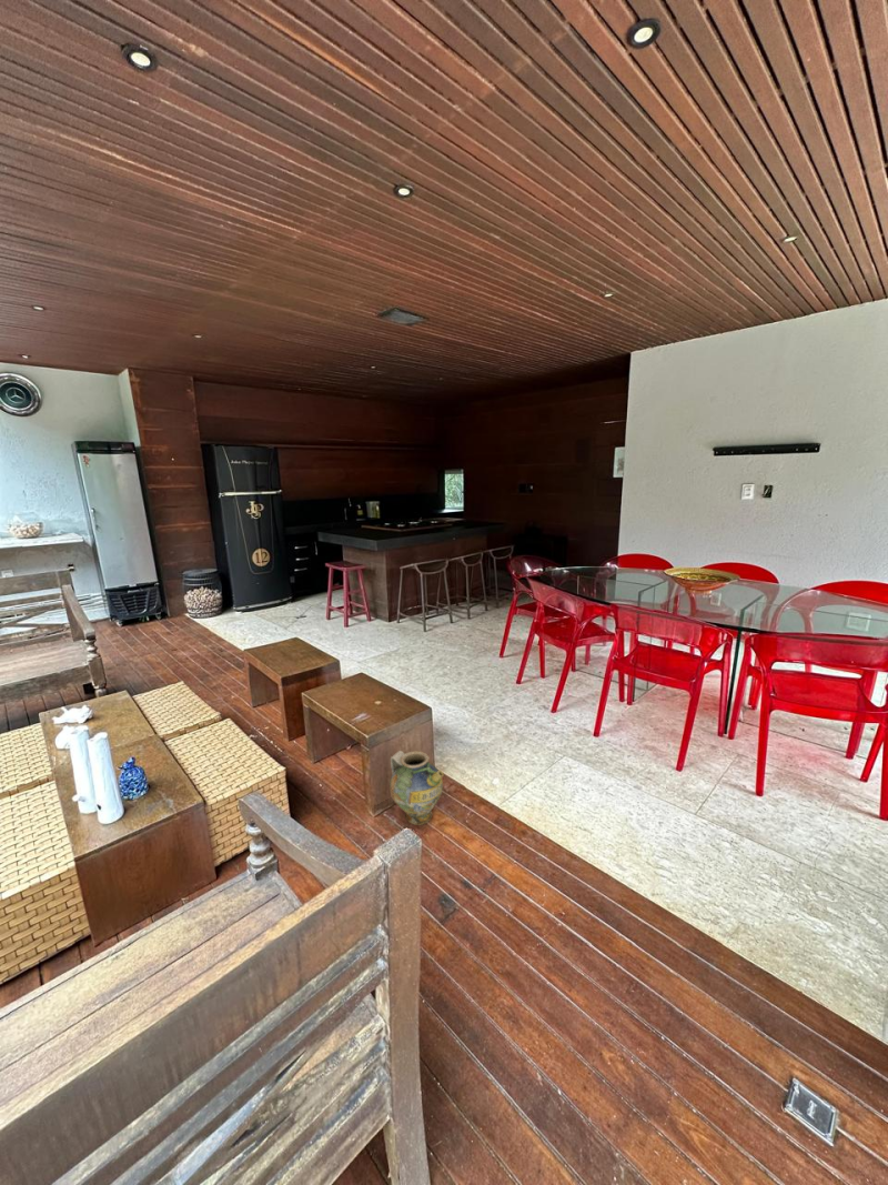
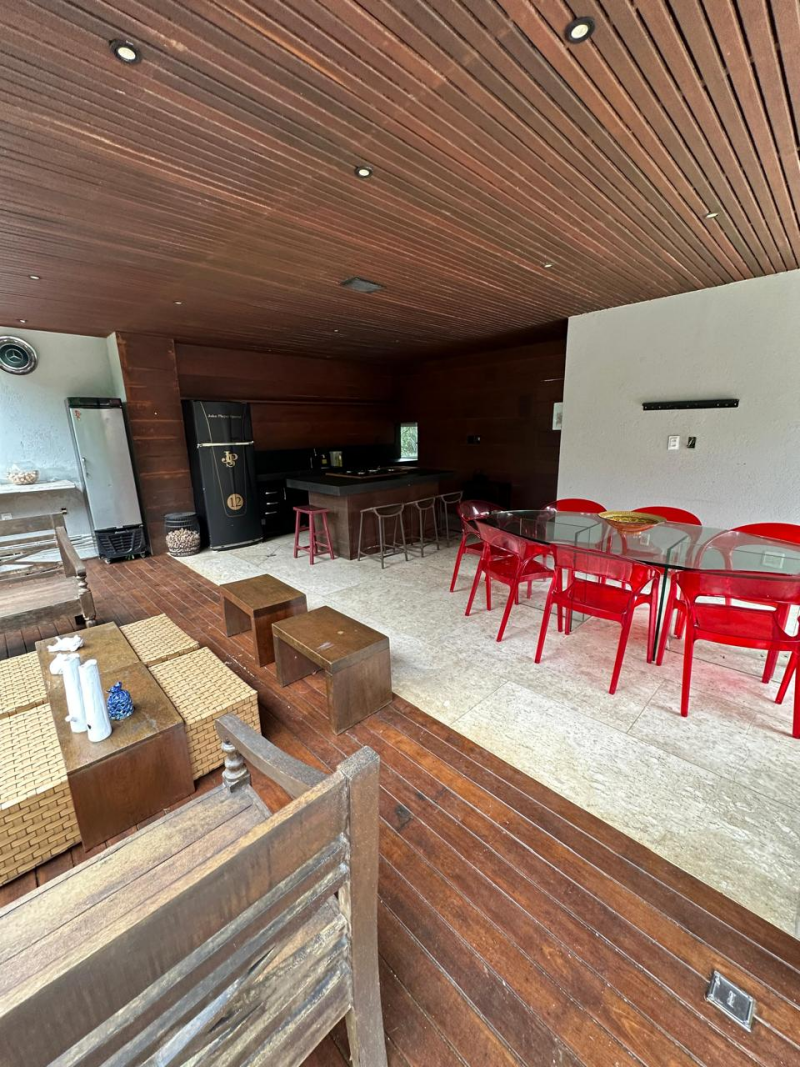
- ceramic jug (417, 789)
